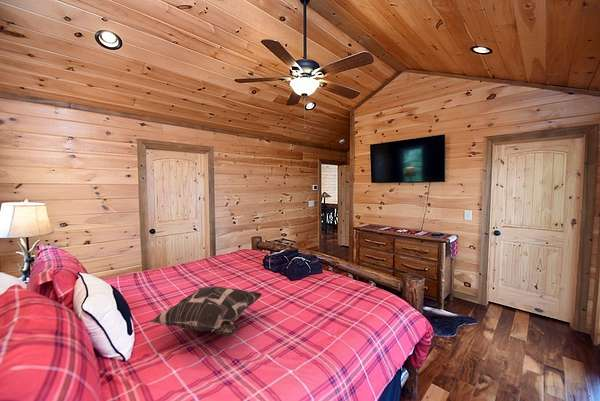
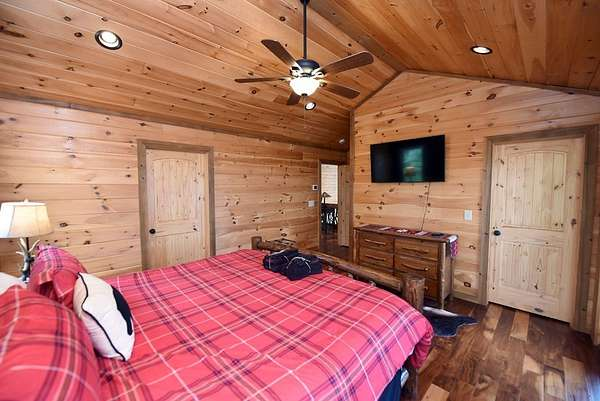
- decorative pillow (213, 307)
